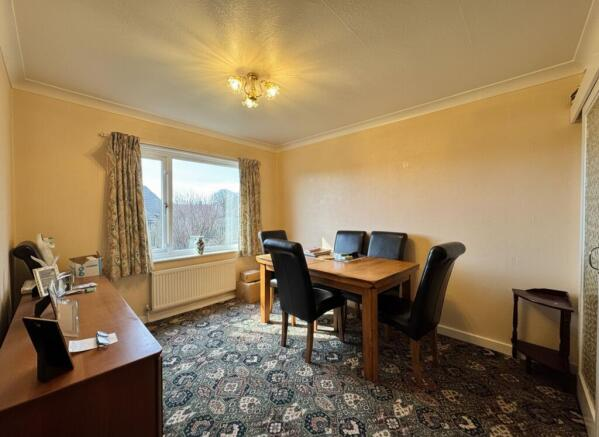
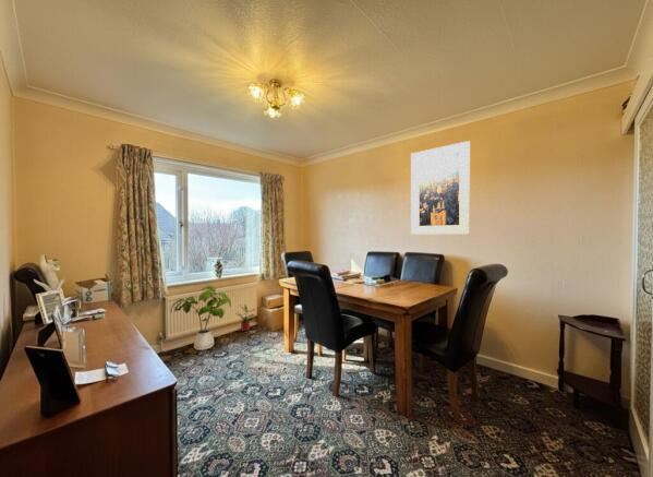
+ house plant (209, 317)
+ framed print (438, 191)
+ potted plant (246, 317)
